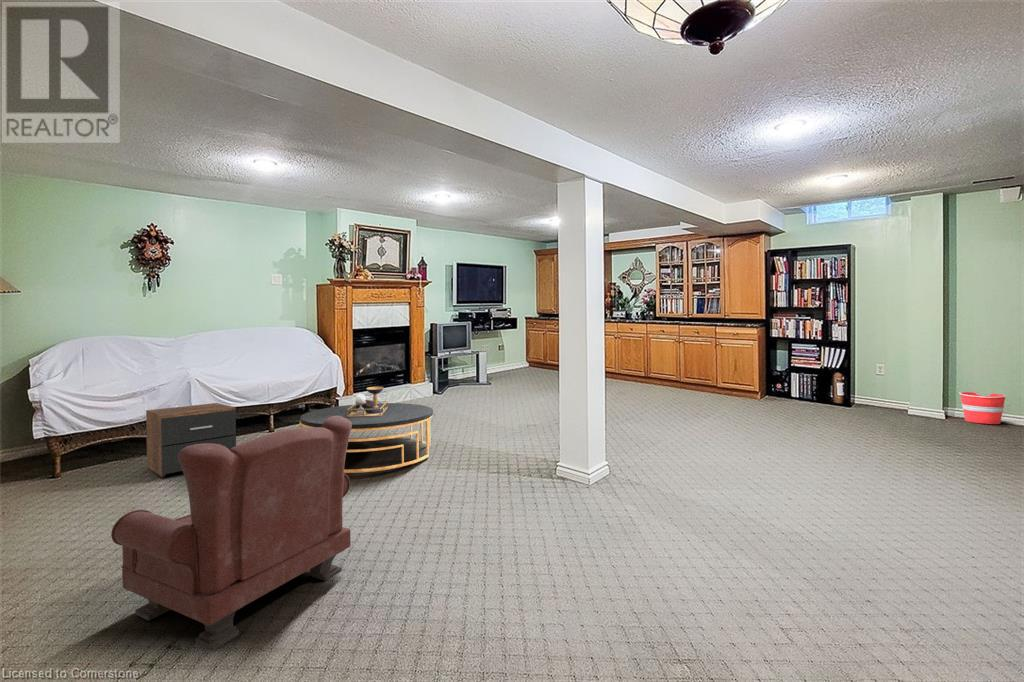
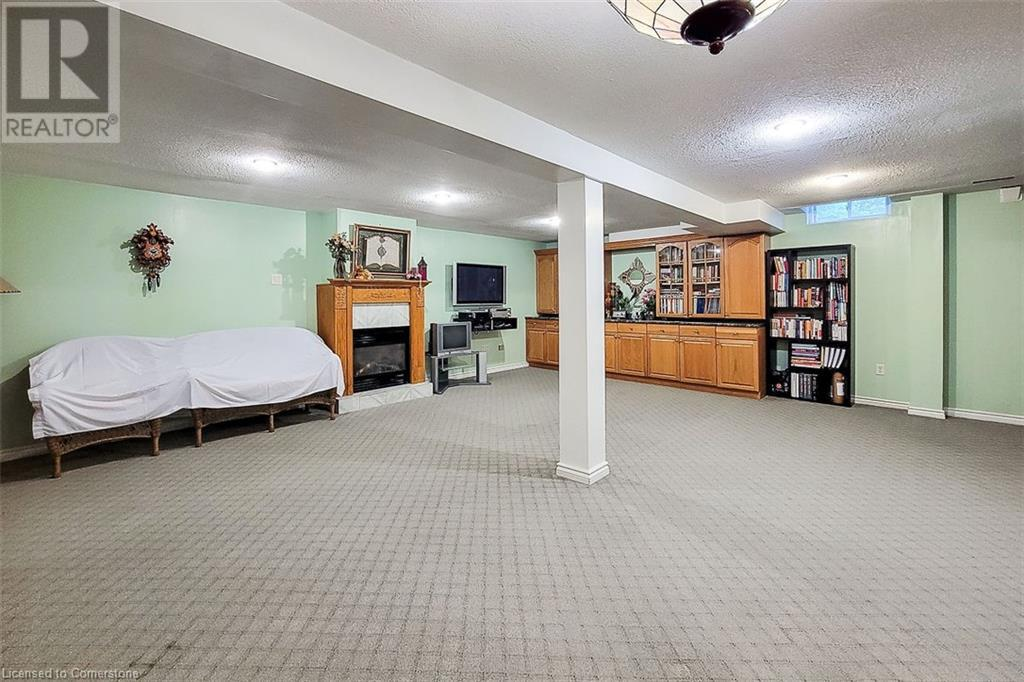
- bucket (982, 407)
- armchair (248, 508)
- nightstand (192, 436)
- coffee table (369, 421)
